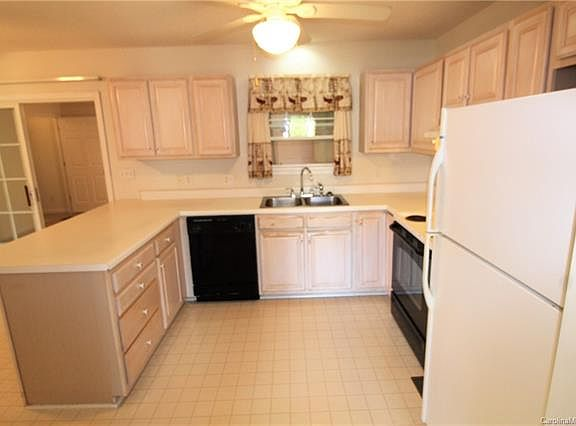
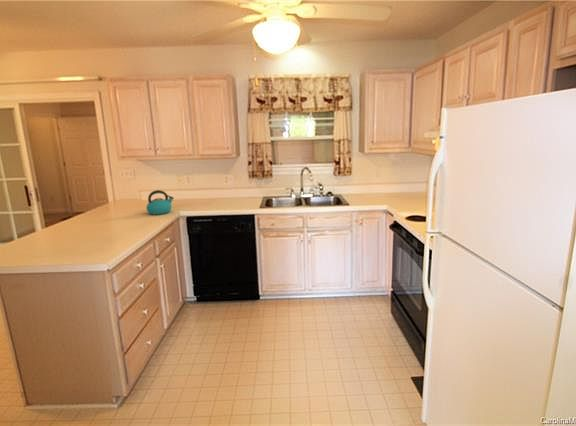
+ kettle (160, 201)
